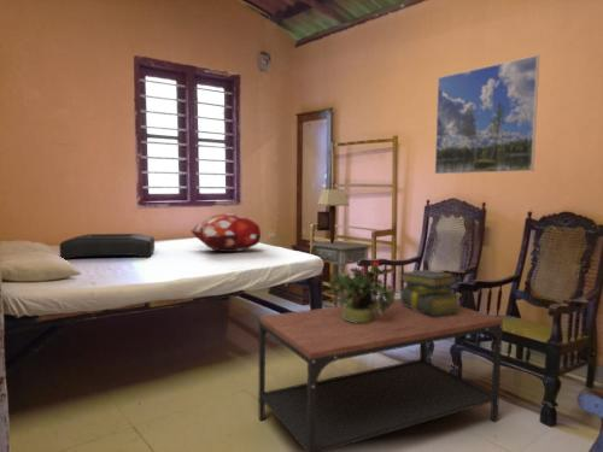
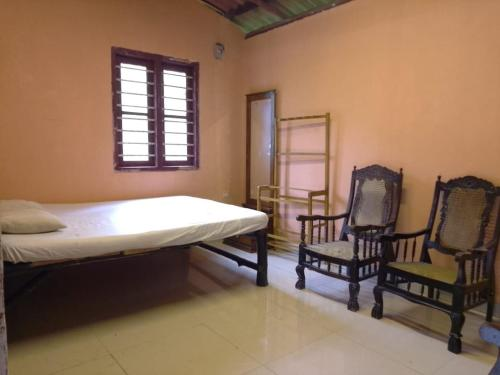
- decorative pillow (224, 233)
- coffee table (379, 369)
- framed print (481, 121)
- potted plant (362, 287)
- cushion (110, 245)
- lampshade (332, 216)
- stack of books (427, 290)
- side table (336, 278)
